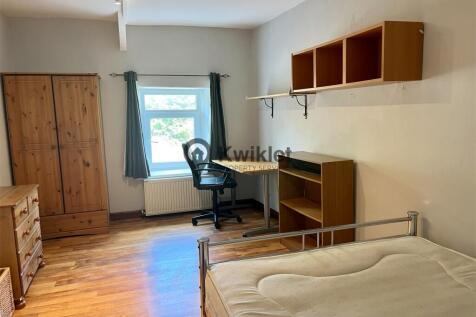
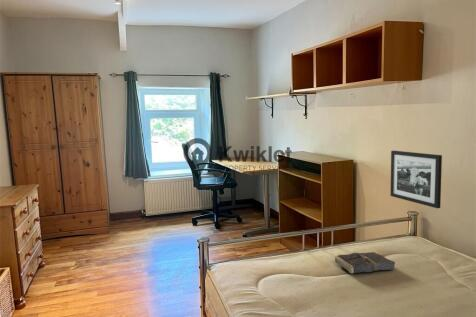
+ picture frame (414, 177)
+ book (363, 261)
